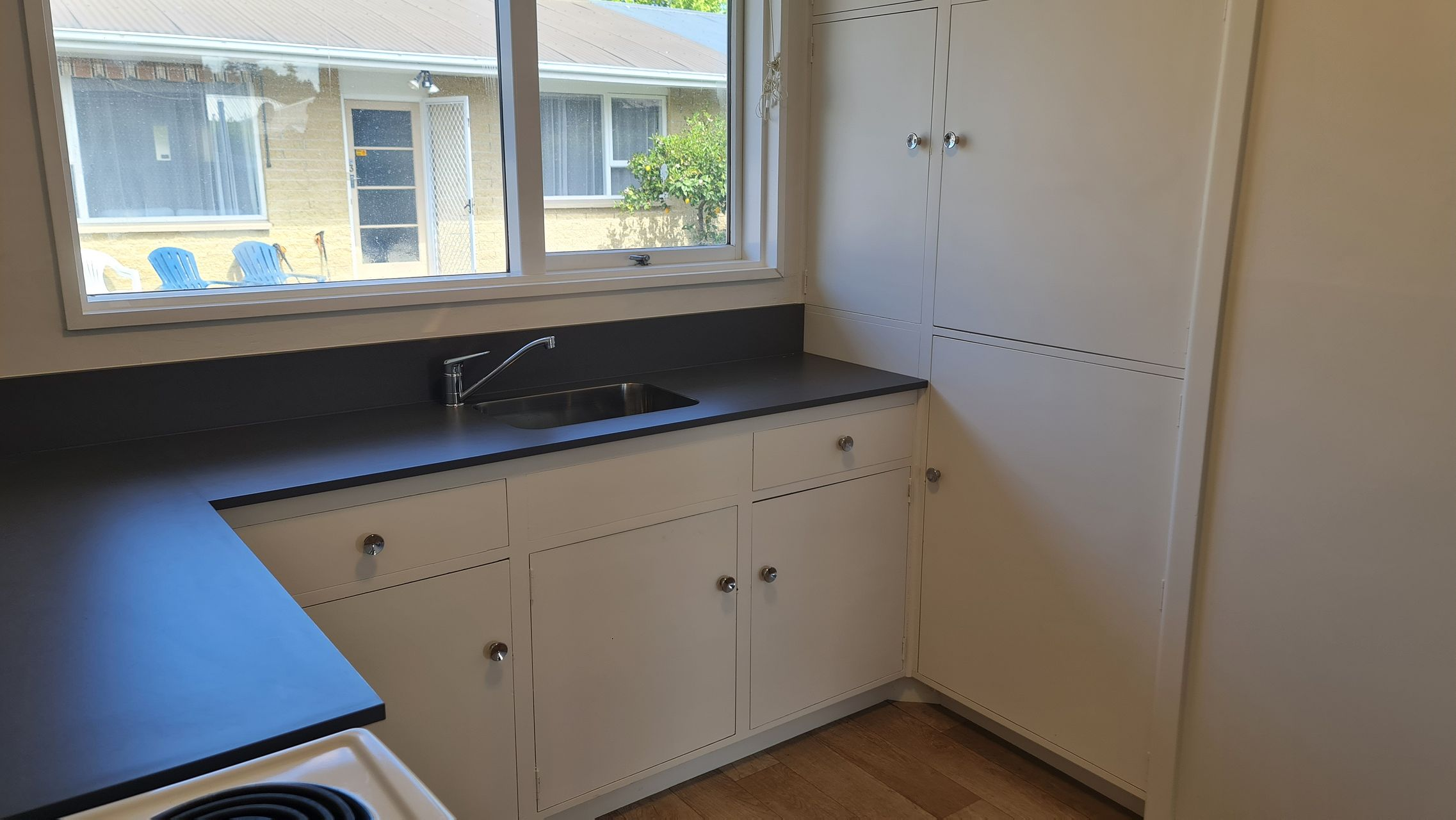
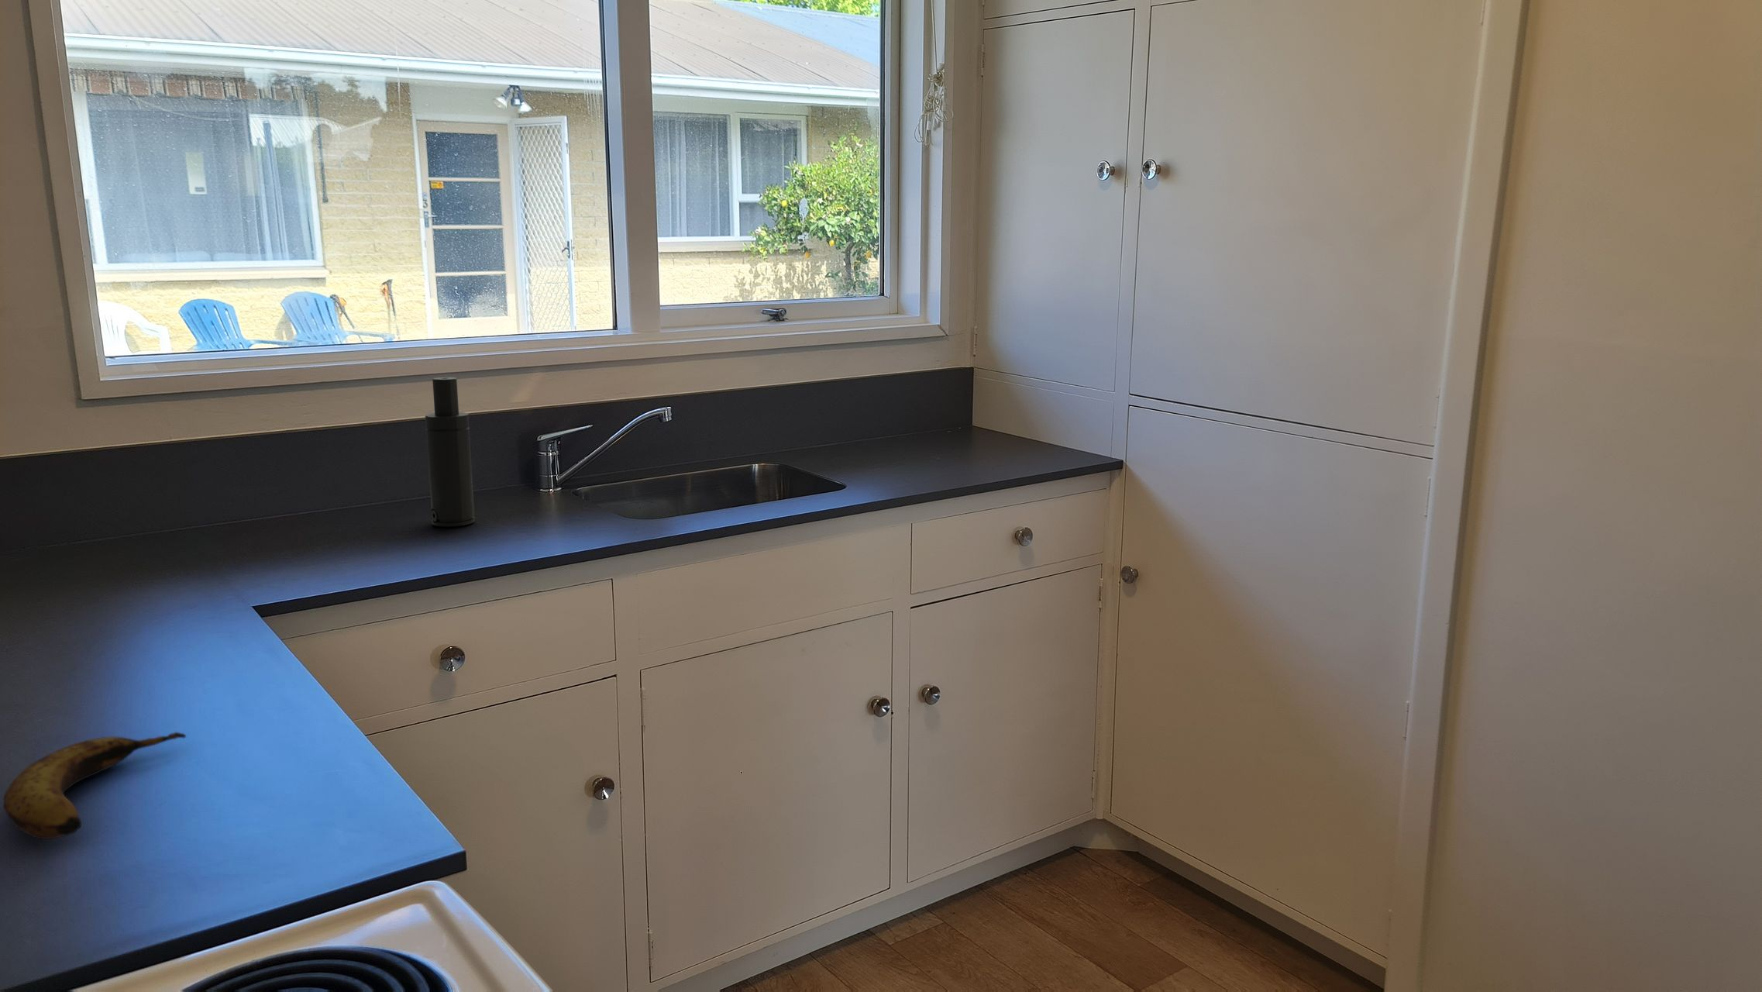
+ banana (84, 779)
+ atomizer (449, 451)
